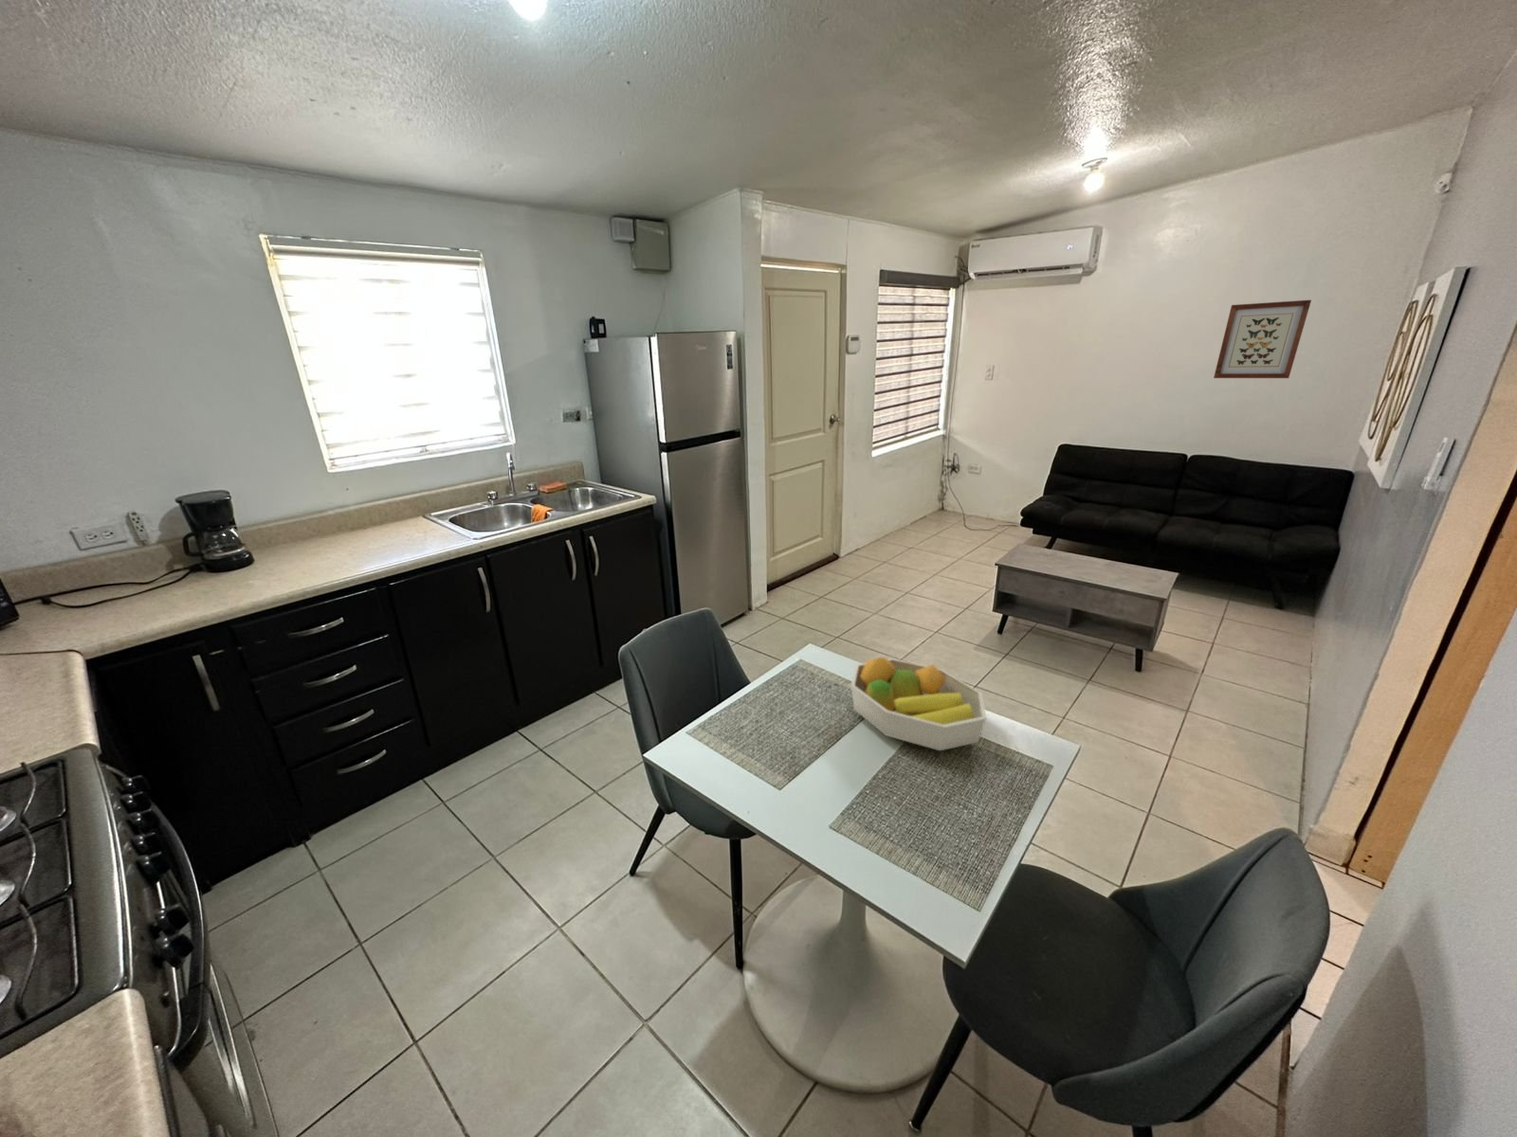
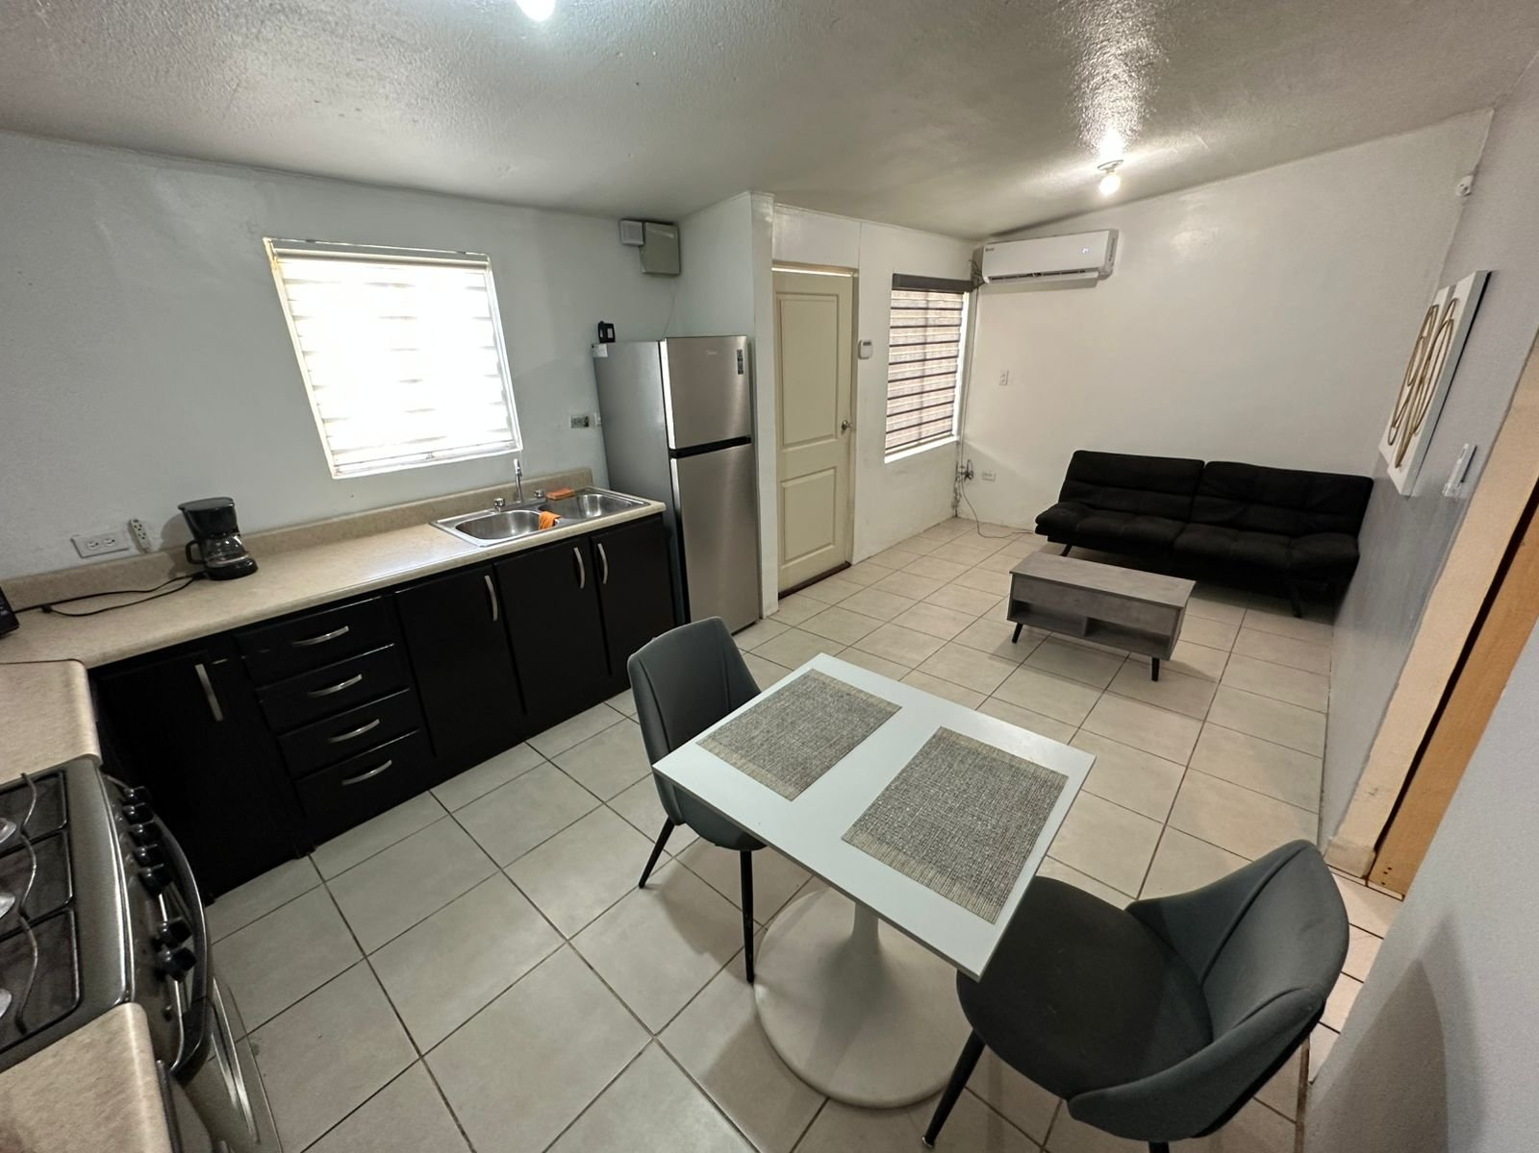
- fruit bowl (914, 697)
- wall art (1259, 342)
